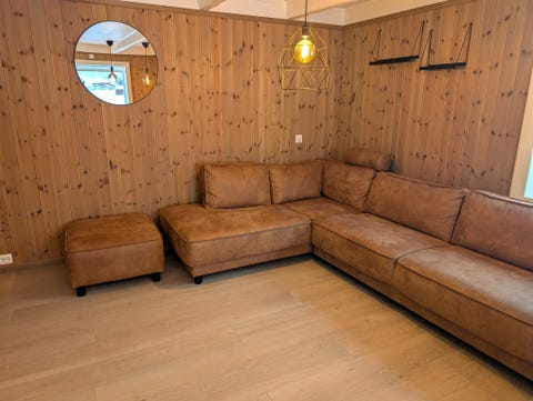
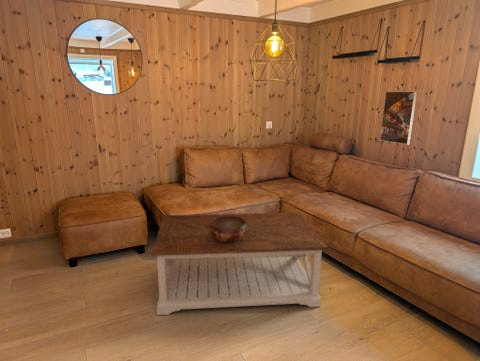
+ decorative bowl (228, 230)
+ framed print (397, 117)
+ coffee table (236, 257)
